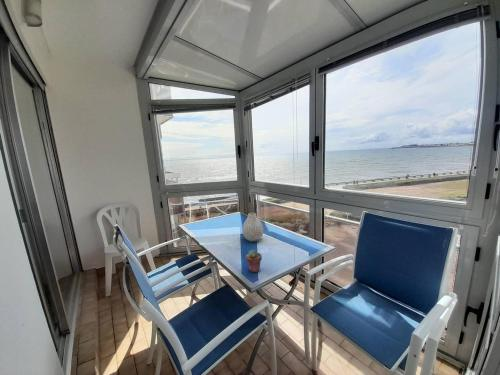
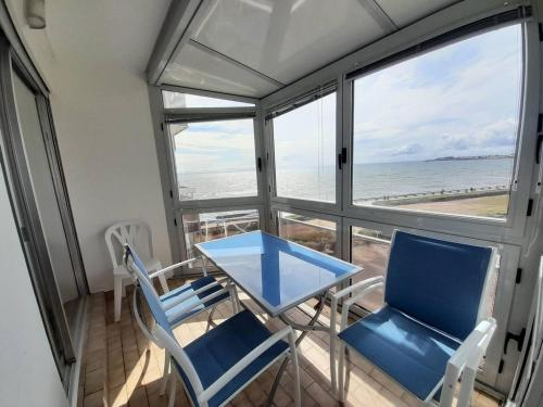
- vase (252, 226)
- potted succulent (253, 259)
